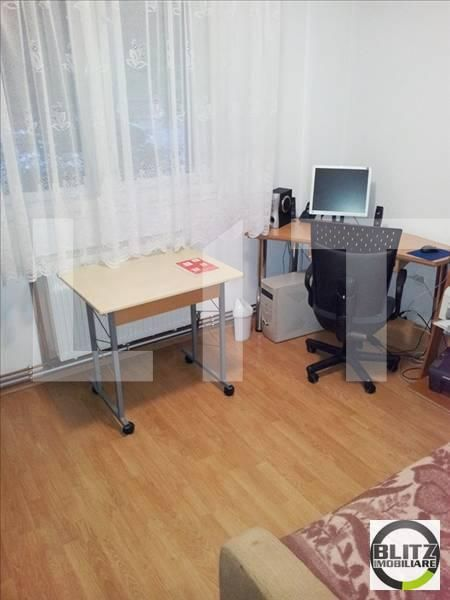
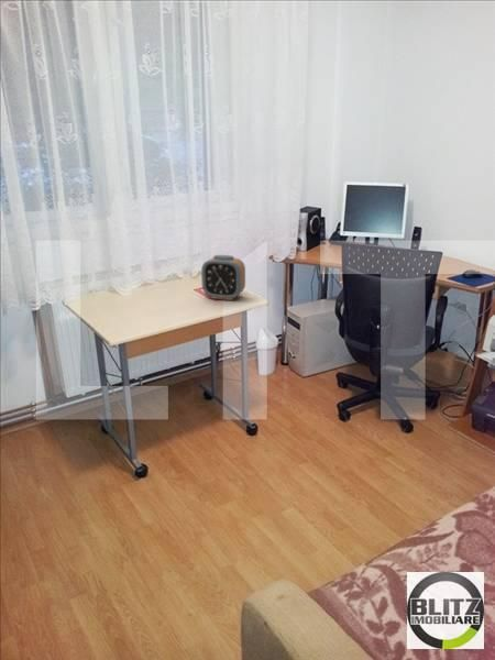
+ alarm clock (223, 276)
